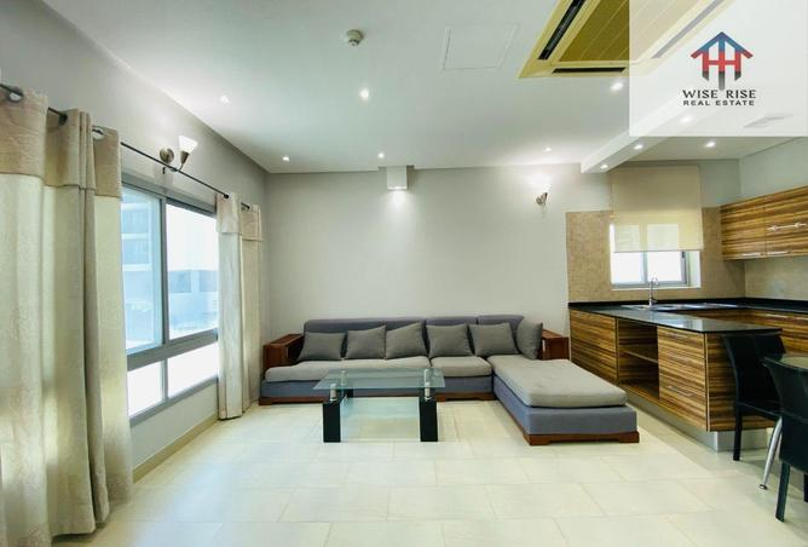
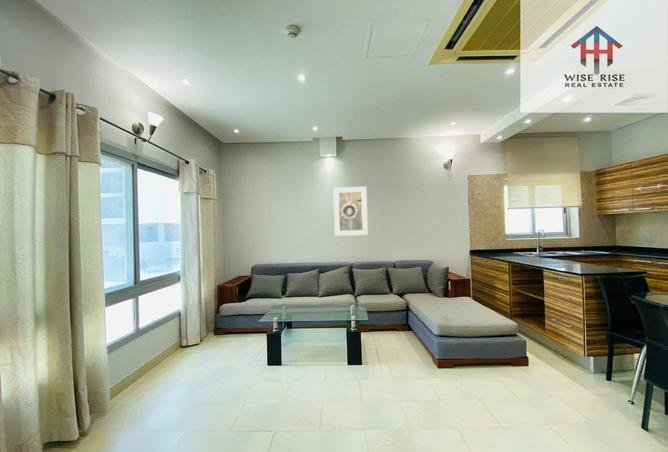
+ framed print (350, 211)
